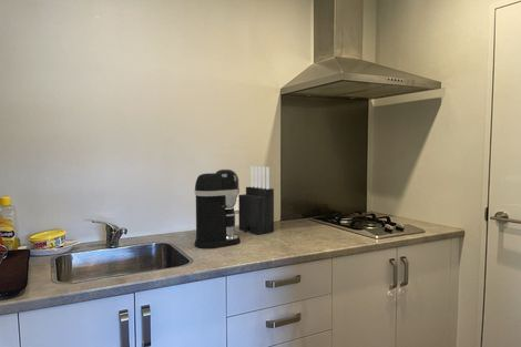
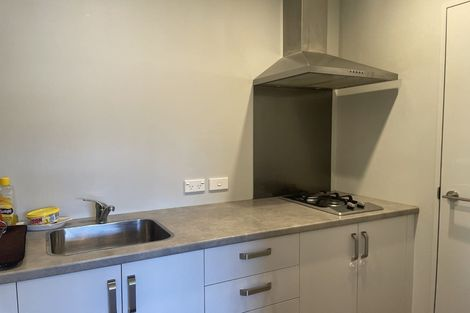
- knife block (254, 198)
- coffee maker (217, 206)
